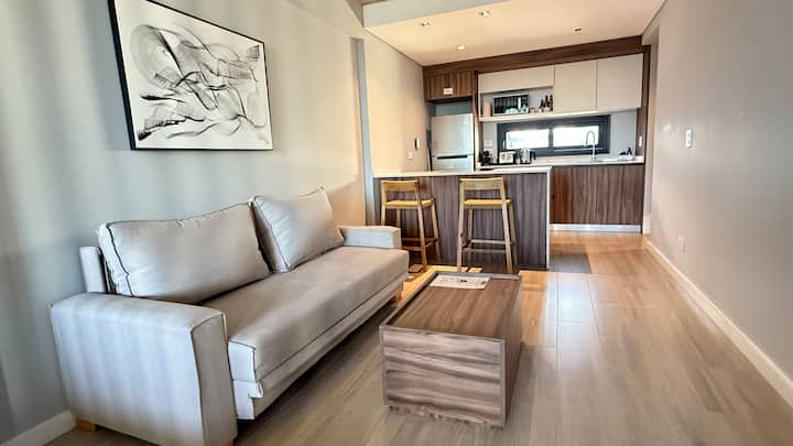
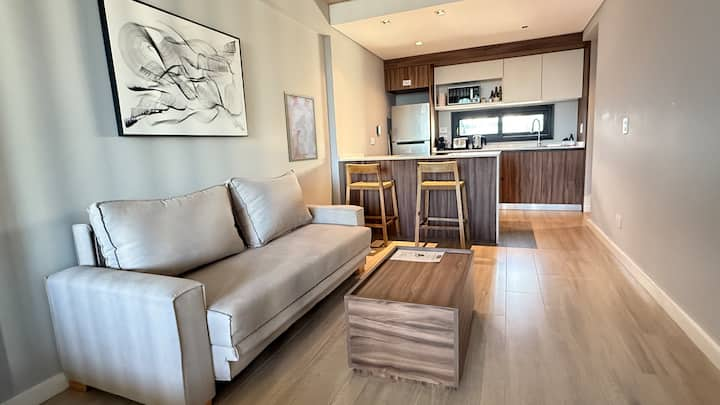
+ wall art (302, 128)
